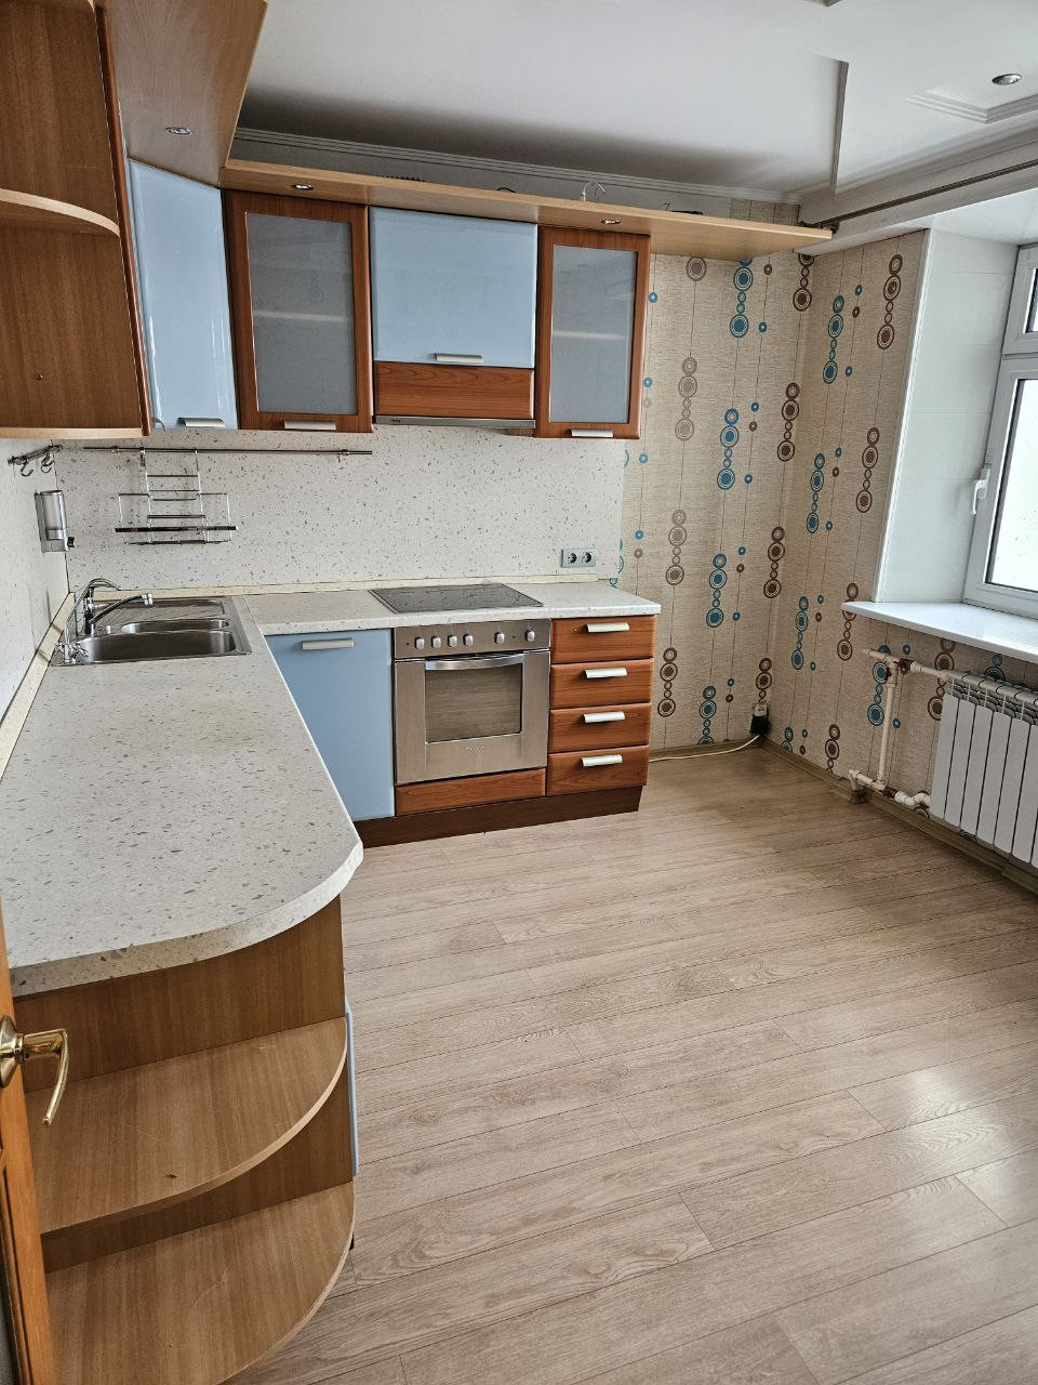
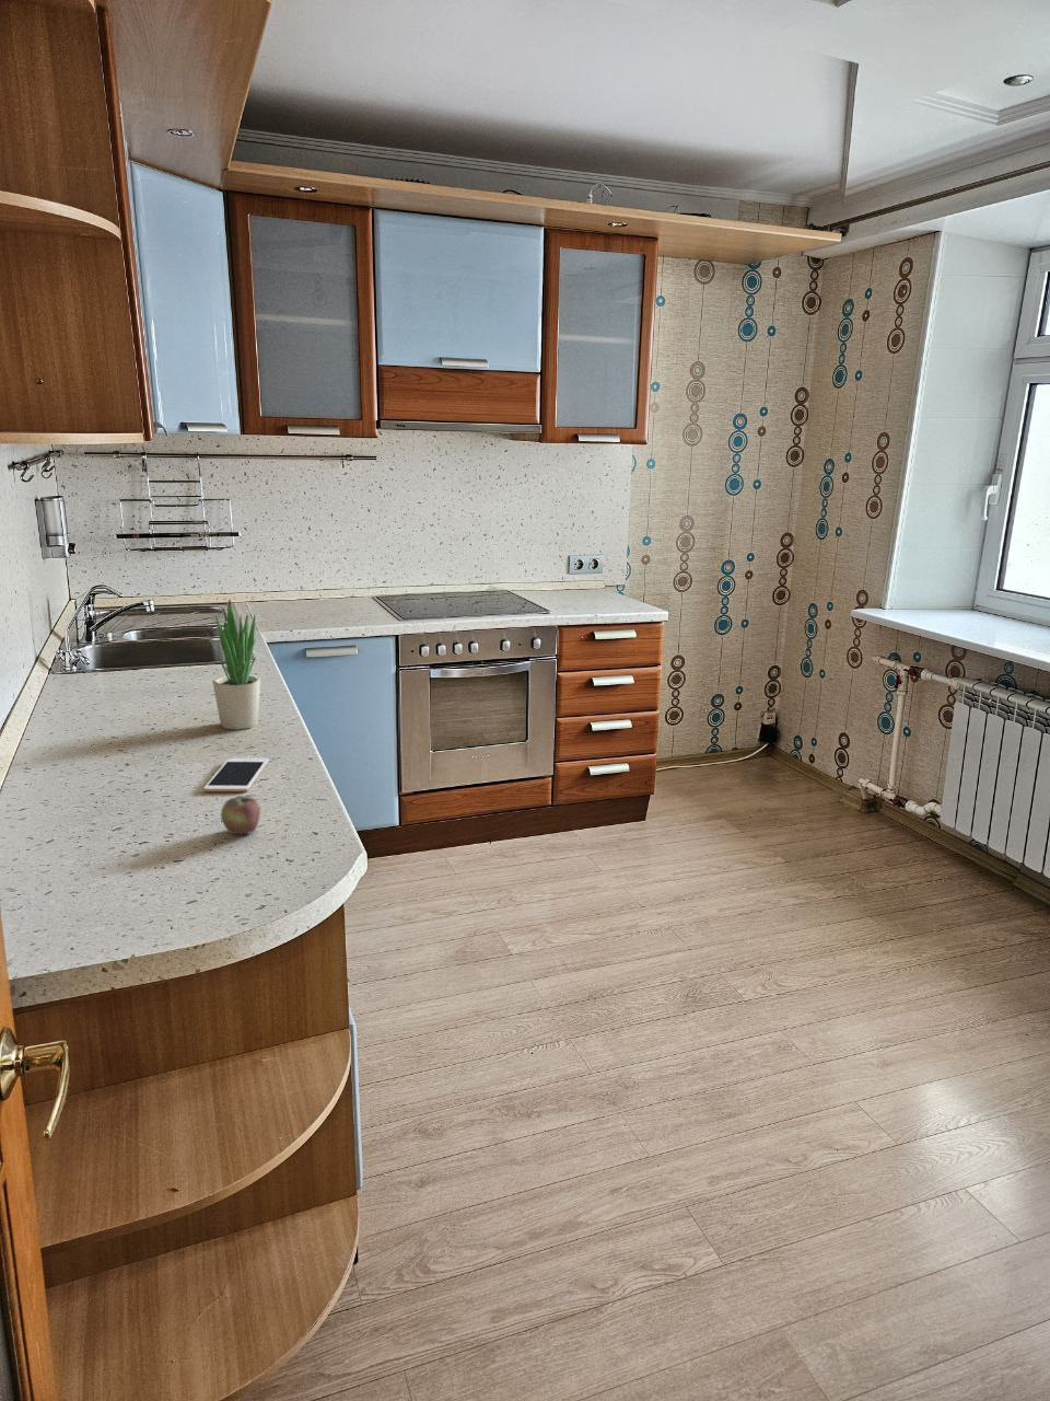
+ apple (240, 814)
+ potted plant (238, 661)
+ cell phone (237, 773)
